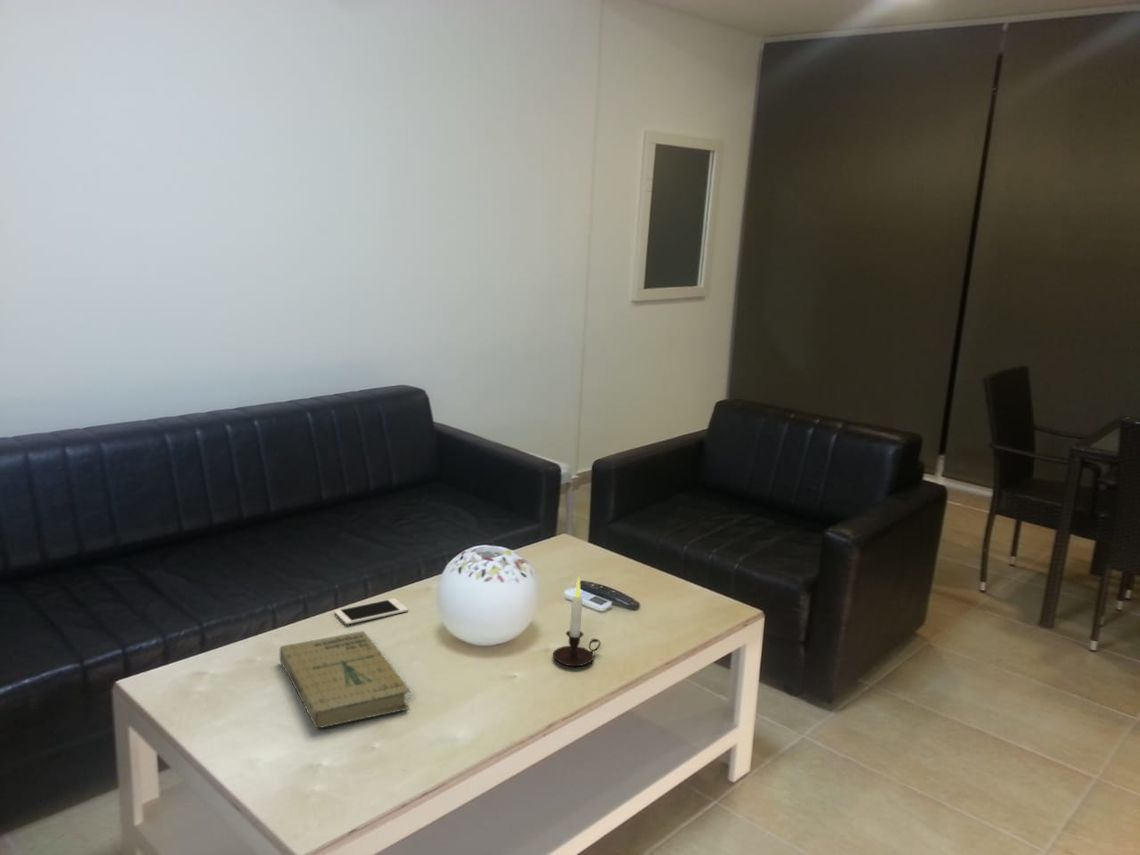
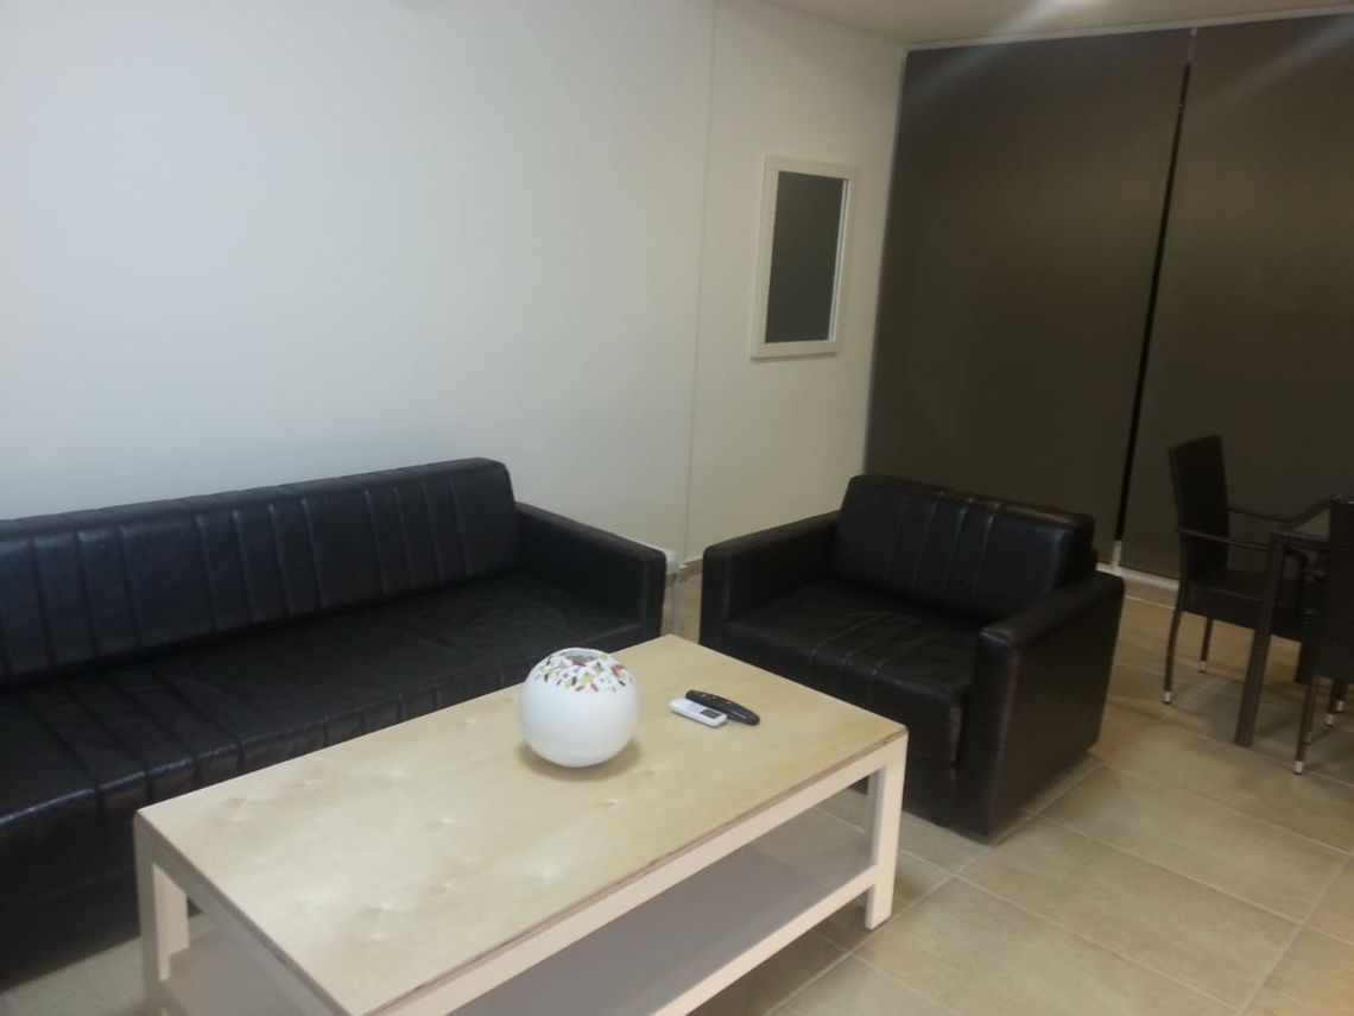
- cell phone (371, 610)
- book (341, 676)
- candle (580, 617)
